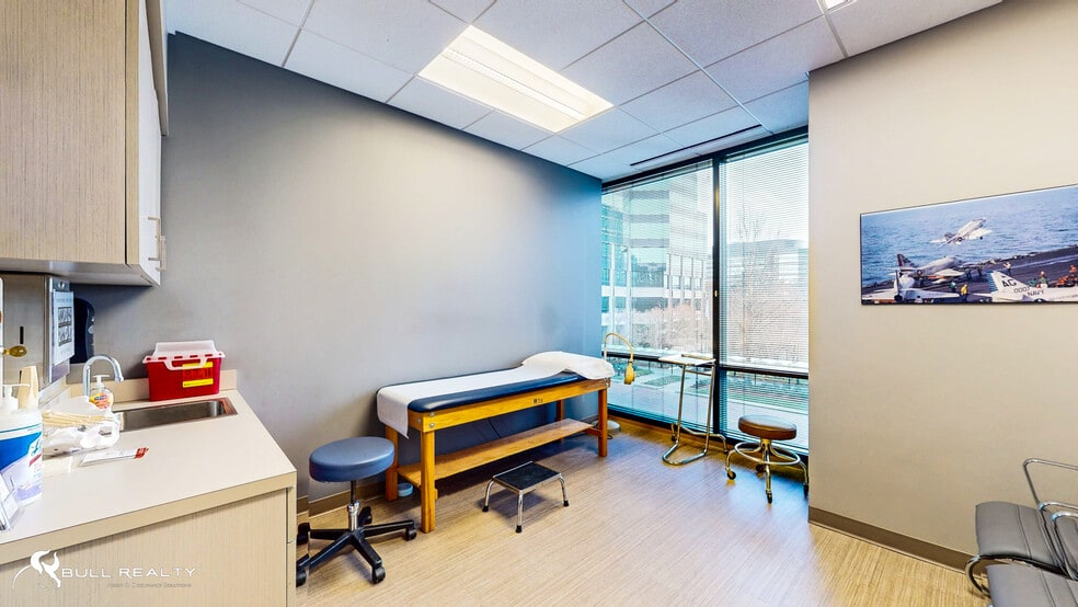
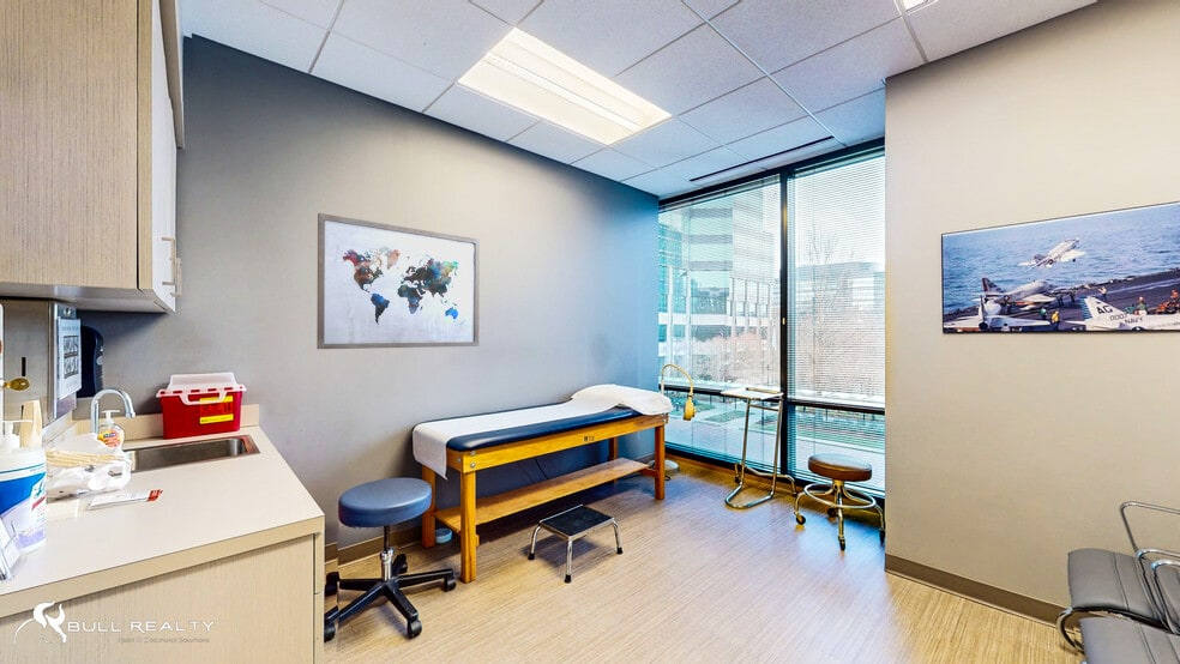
+ wall art (408, 288)
